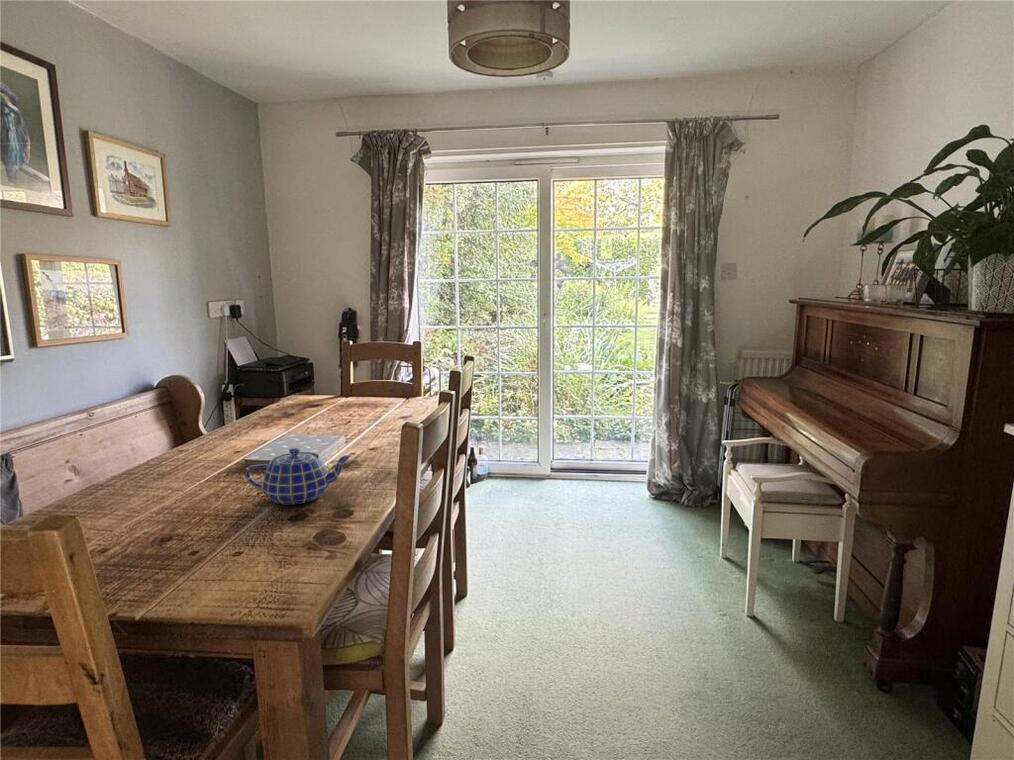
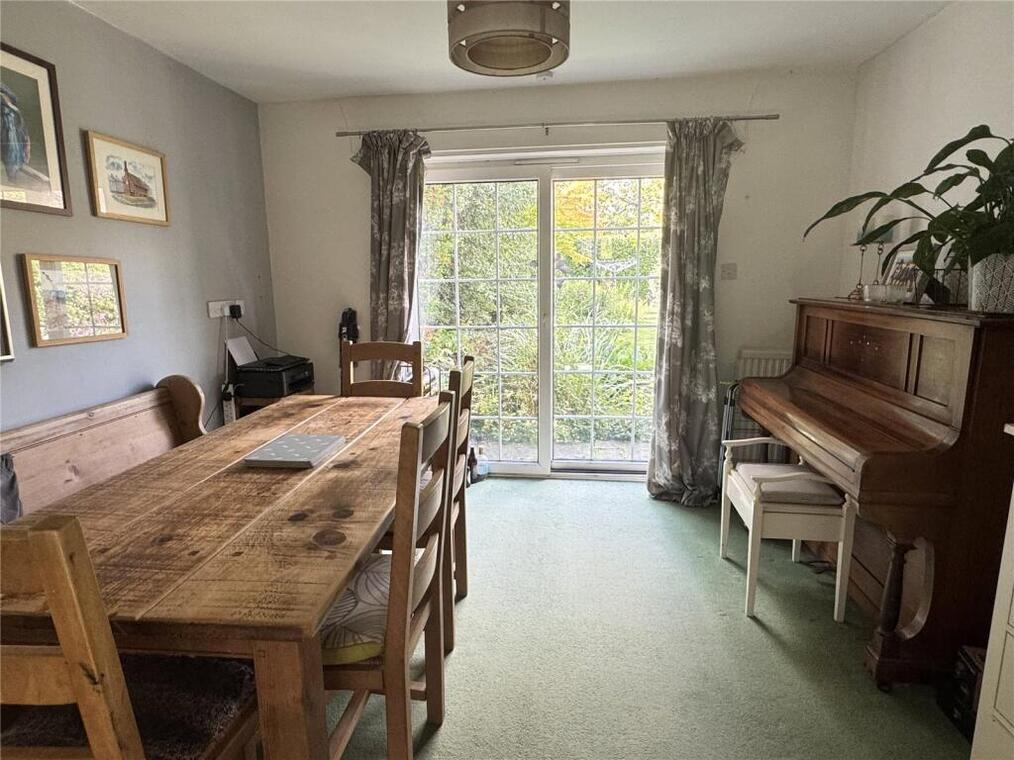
- teapot (299, 472)
